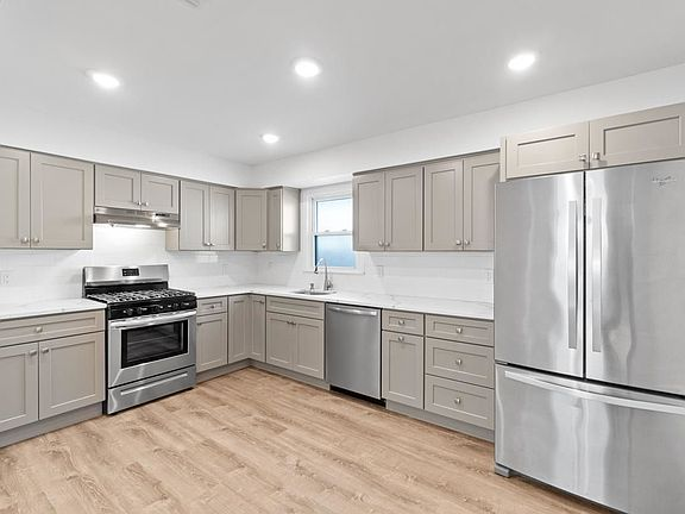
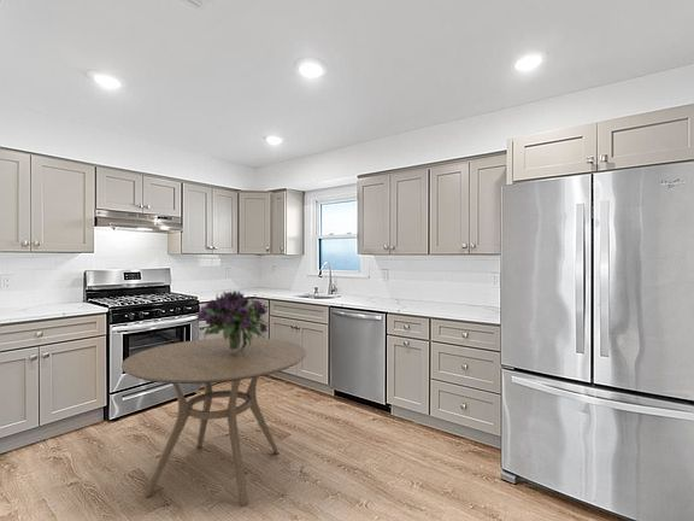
+ bouquet (234, 320)
+ dining table (219, 412)
